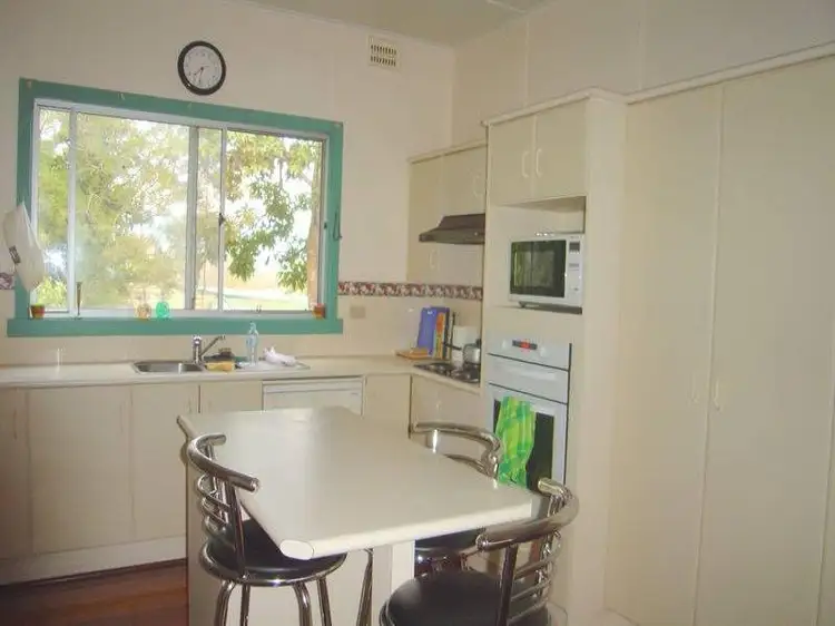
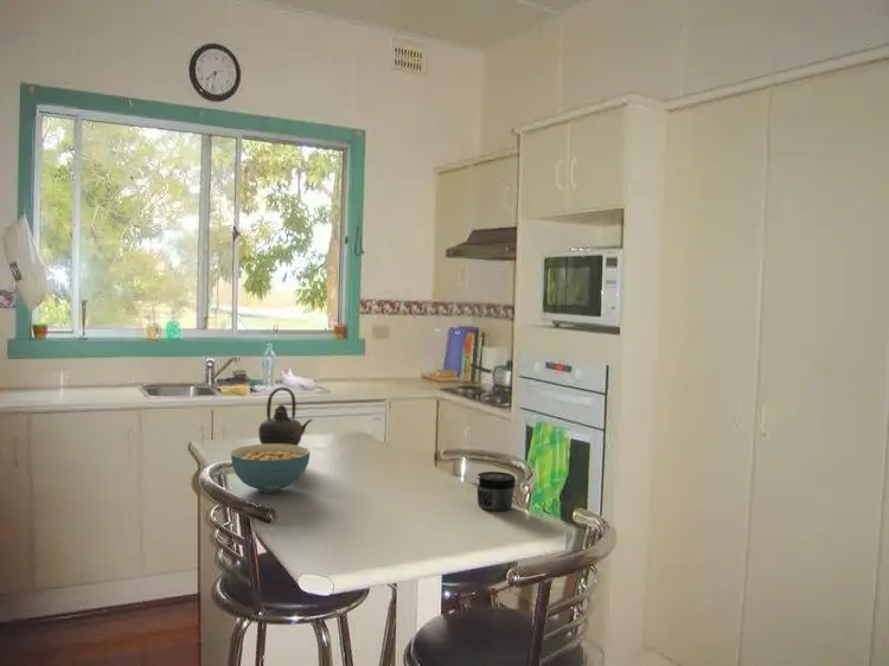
+ teapot (286, 424)
+ jar (495, 491)
+ cereal bowl (269, 470)
